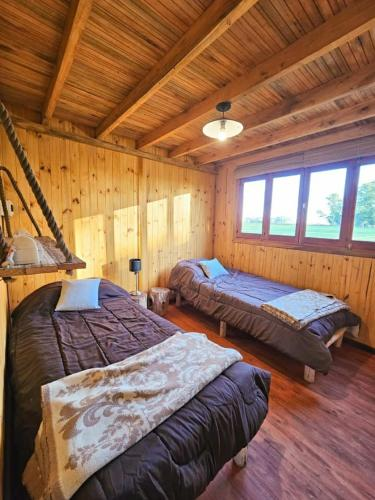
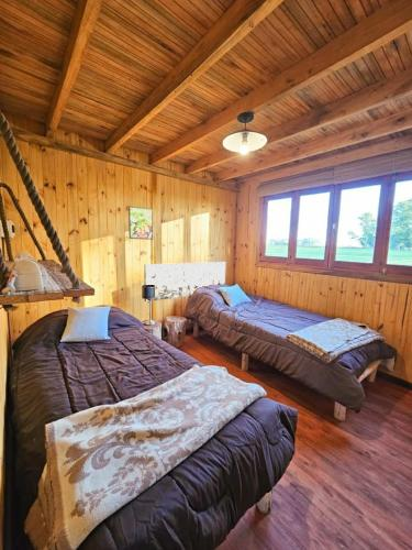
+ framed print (141, 223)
+ wall art (189, 278)
